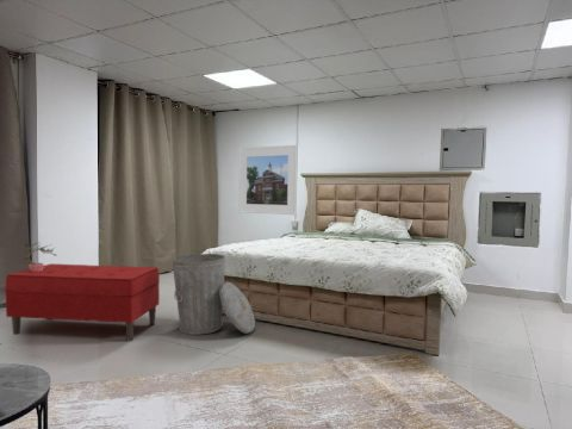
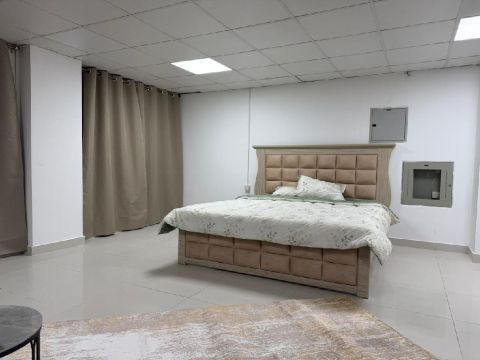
- potted plant (42, 251)
- trash can (214, 293)
- bench (87, 299)
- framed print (266, 180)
